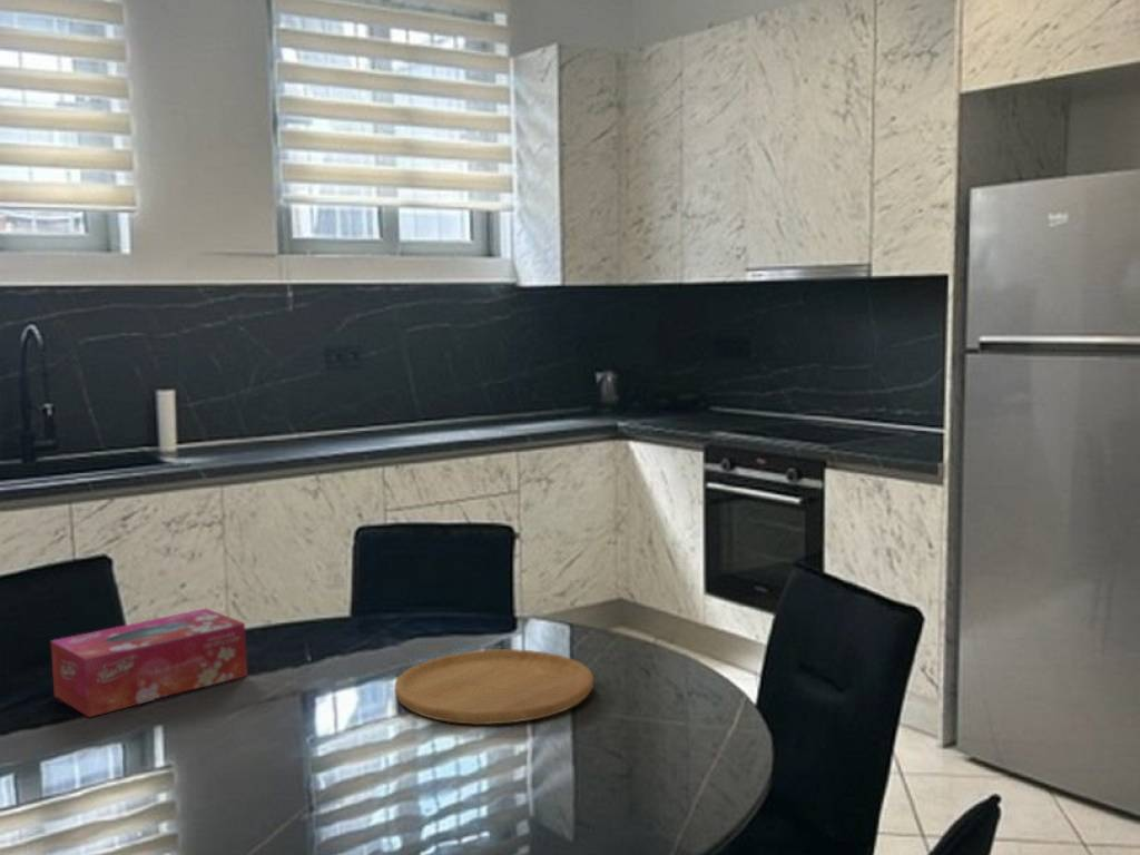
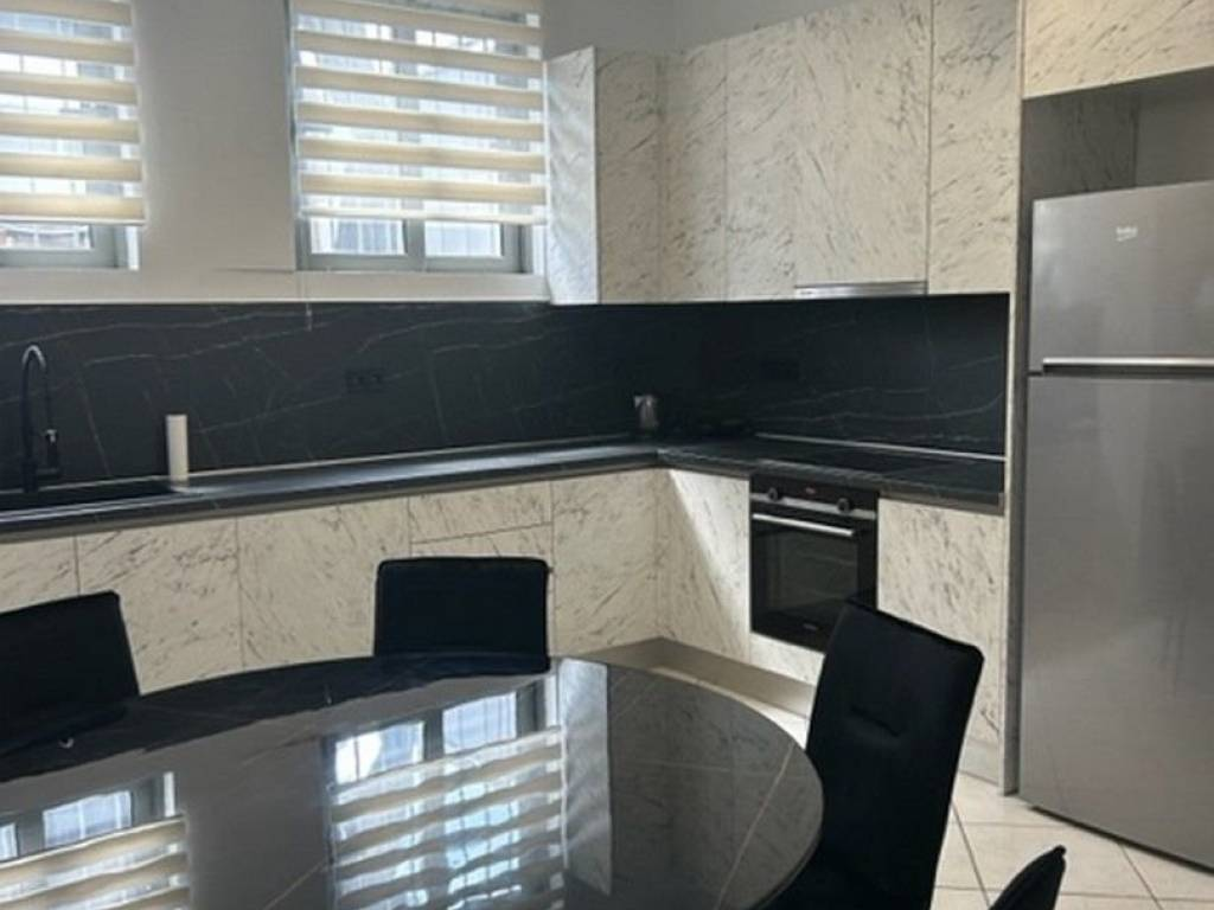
- cutting board (494, 685)
- tissue box (151, 658)
